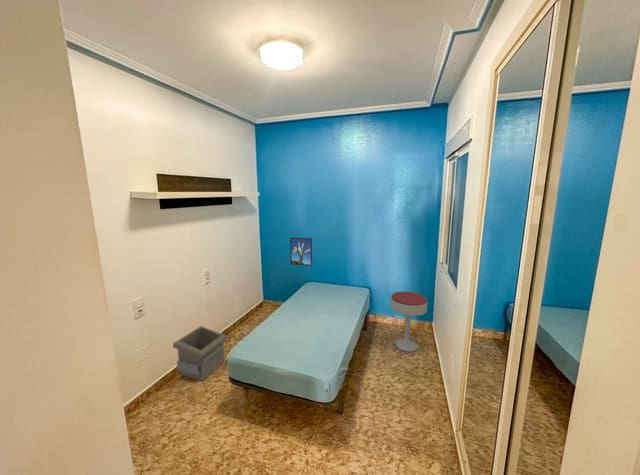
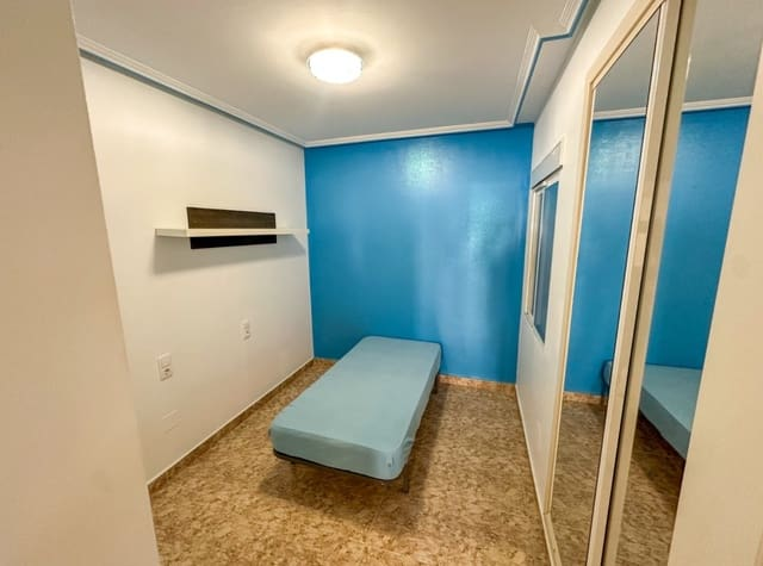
- storage basket (201, 352)
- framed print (301, 251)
- side table (407, 321)
